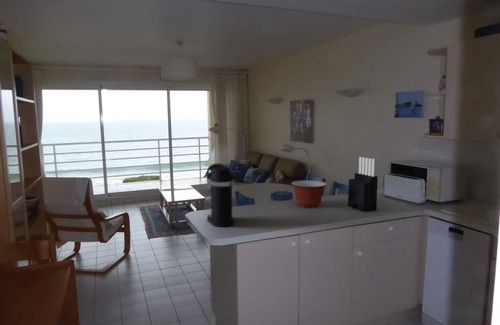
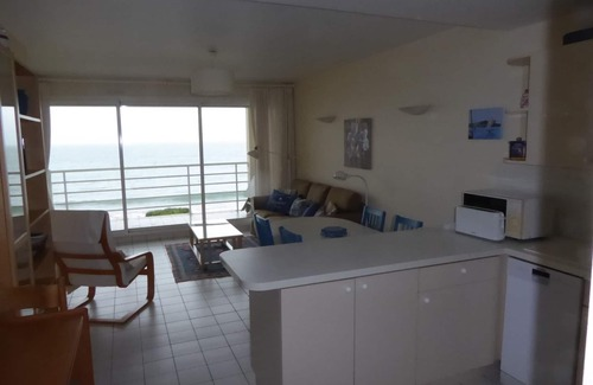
- knife block (361, 183)
- coffee maker (220, 193)
- mixing bowl (308, 194)
